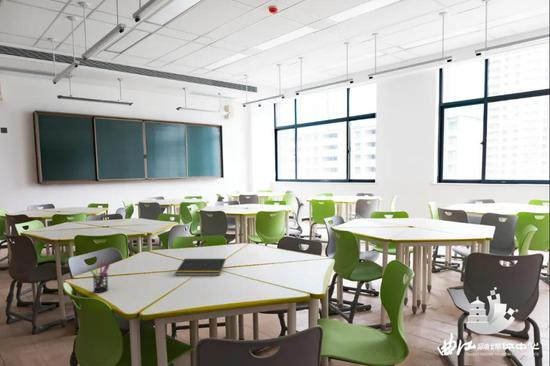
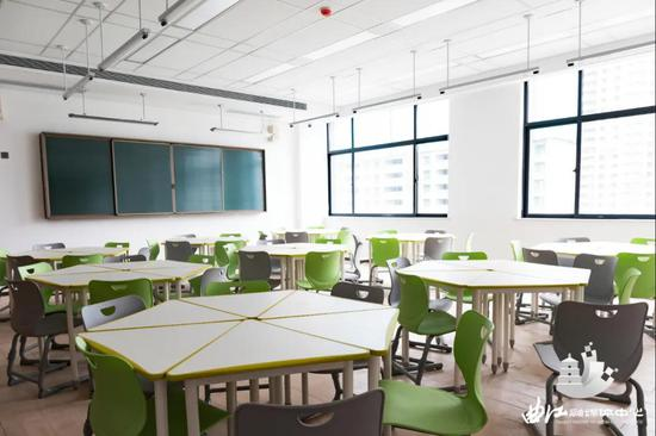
- pen holder (98, 276)
- notepad (201, 266)
